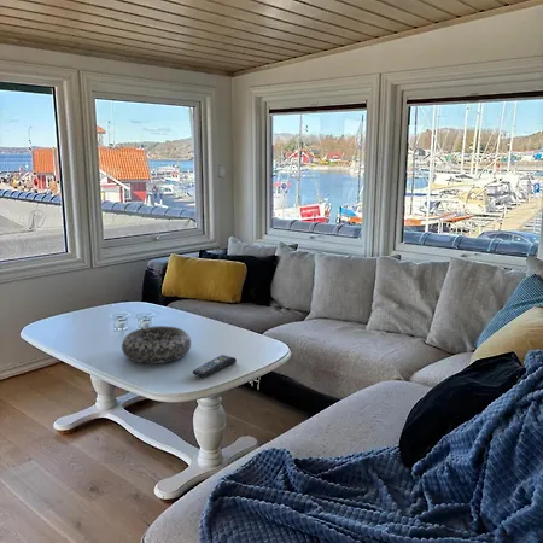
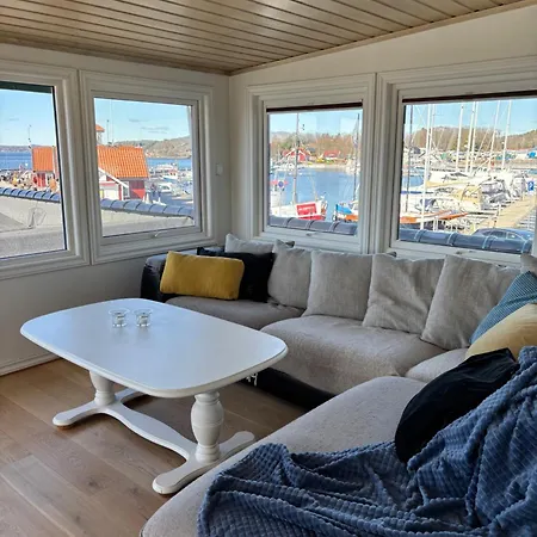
- decorative bowl (157, 344)
- remote control (215, 364)
